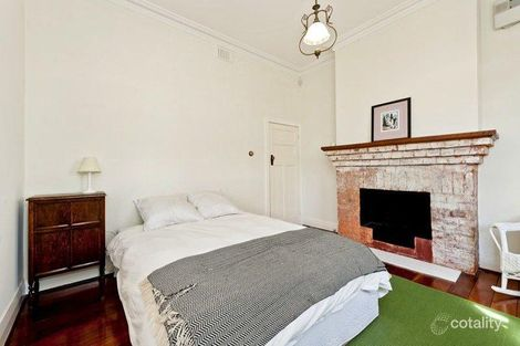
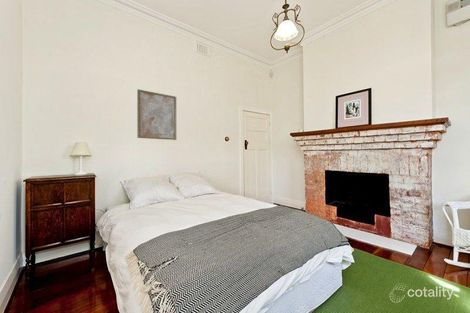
+ wall art (158, 116)
